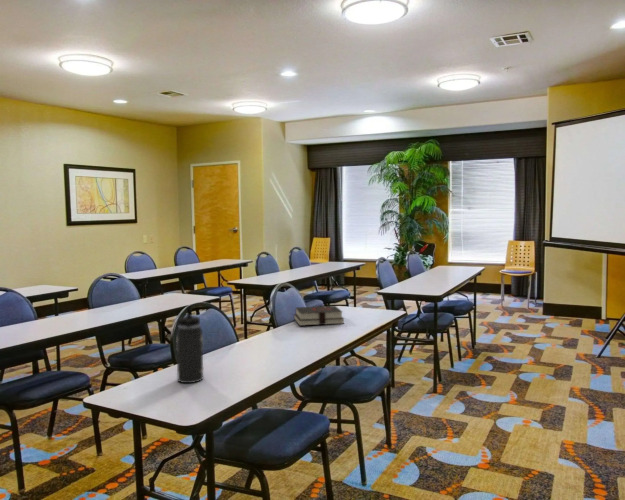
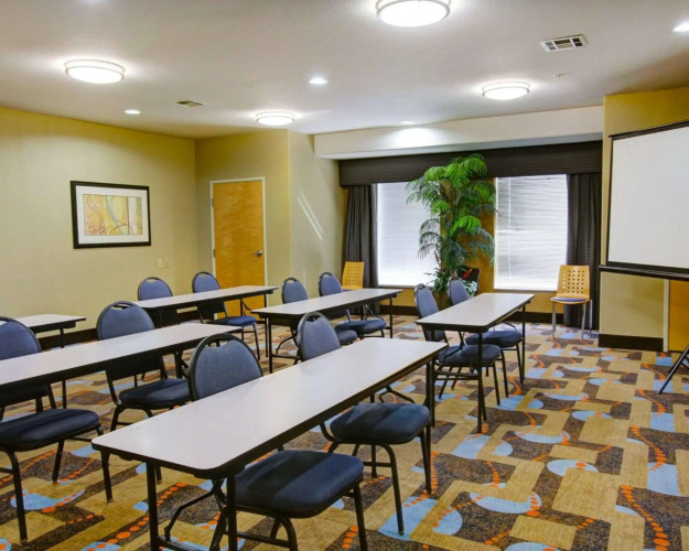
- hardback book (318, 315)
- thermos bottle (189, 343)
